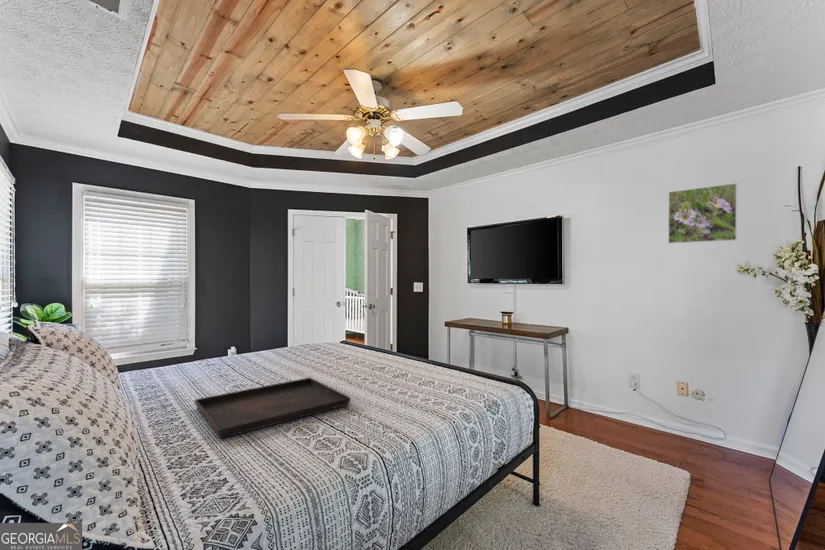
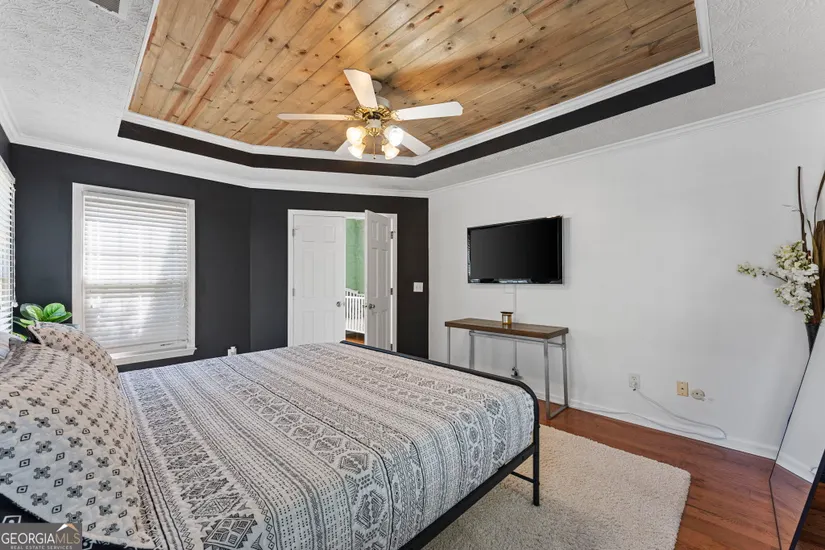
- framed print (701, 214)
- serving tray (273, 402)
